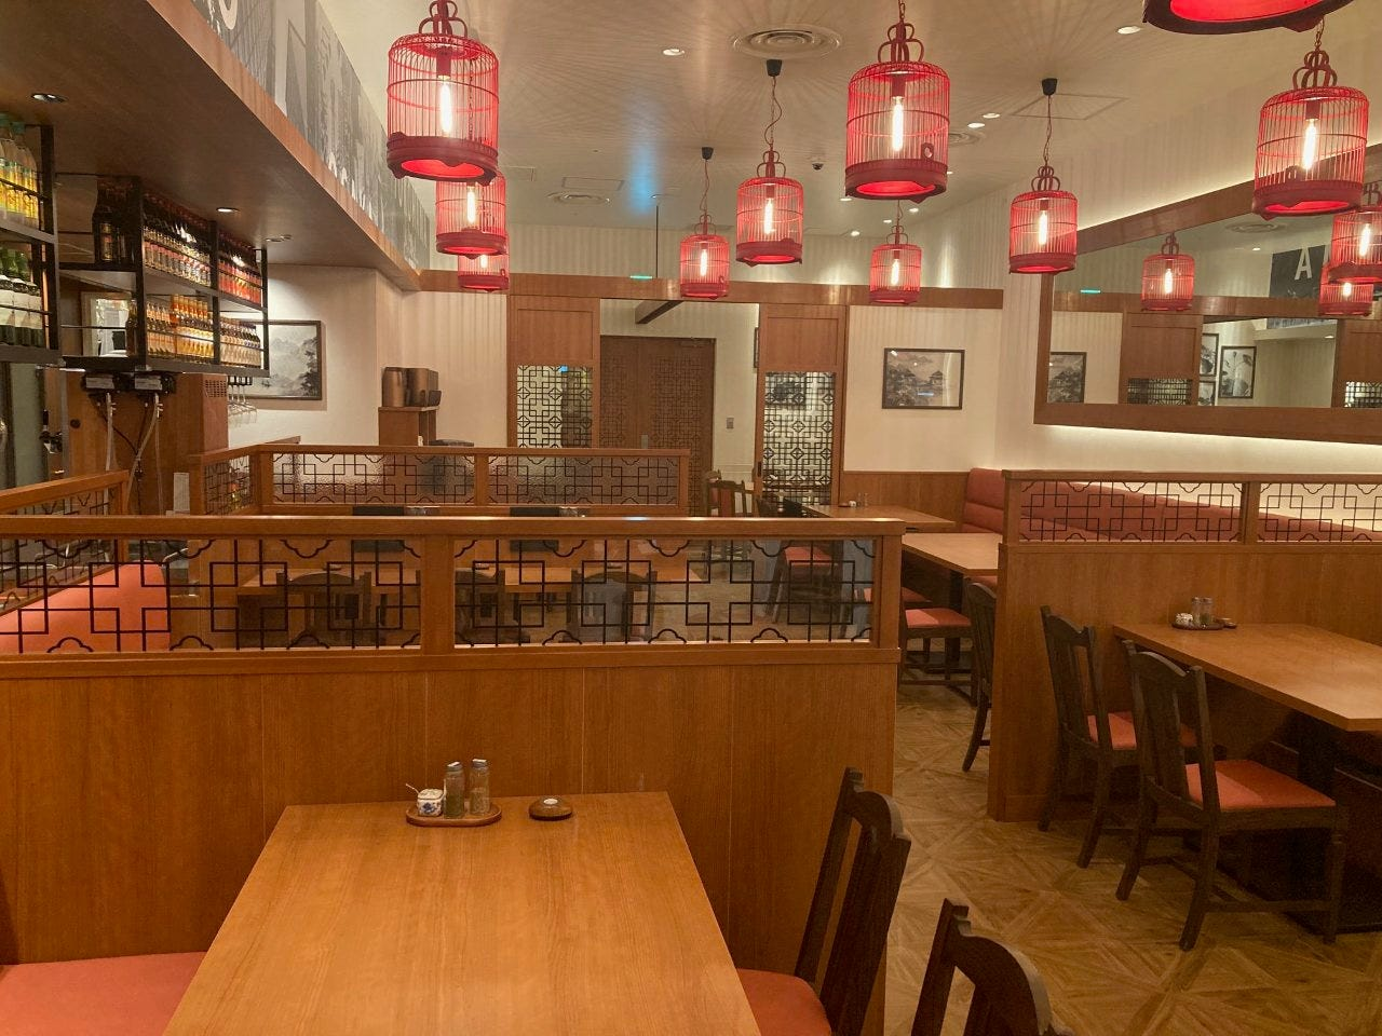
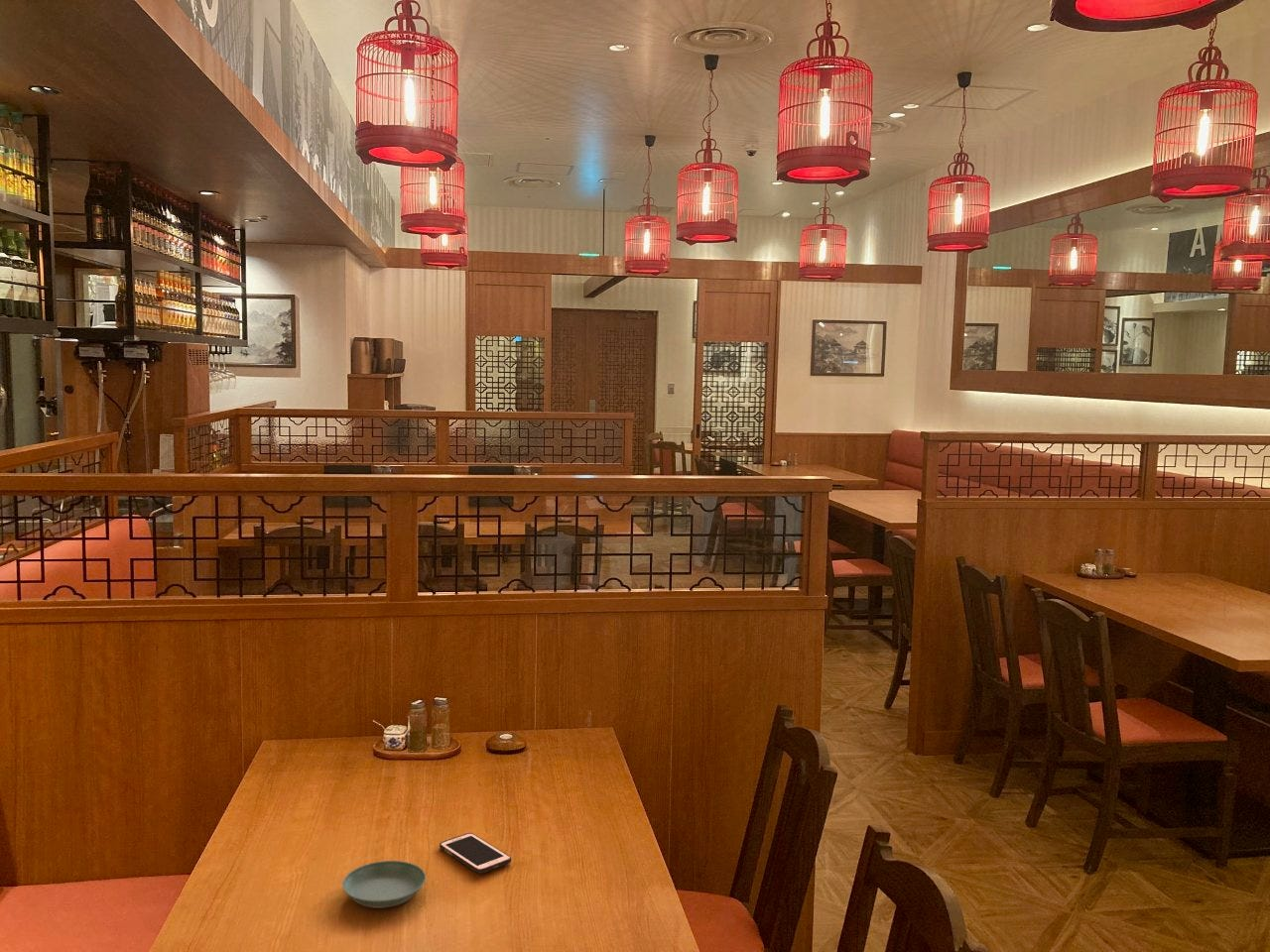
+ cell phone (474, 852)
+ saucer (384, 886)
